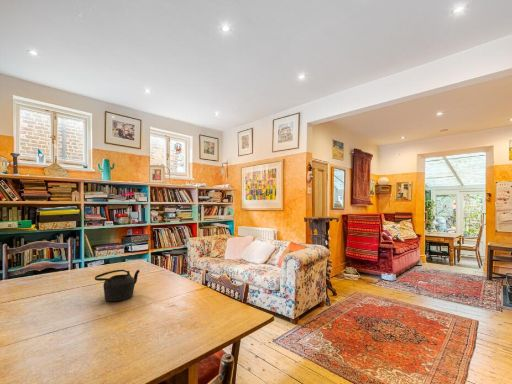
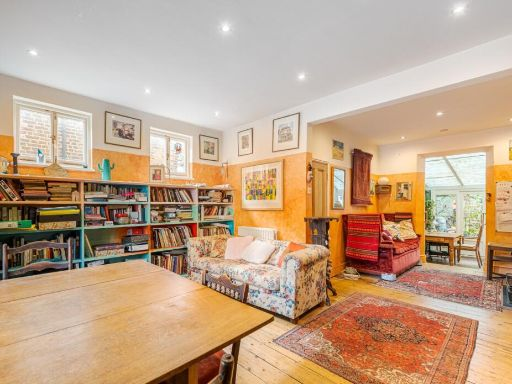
- teapot (120, 284)
